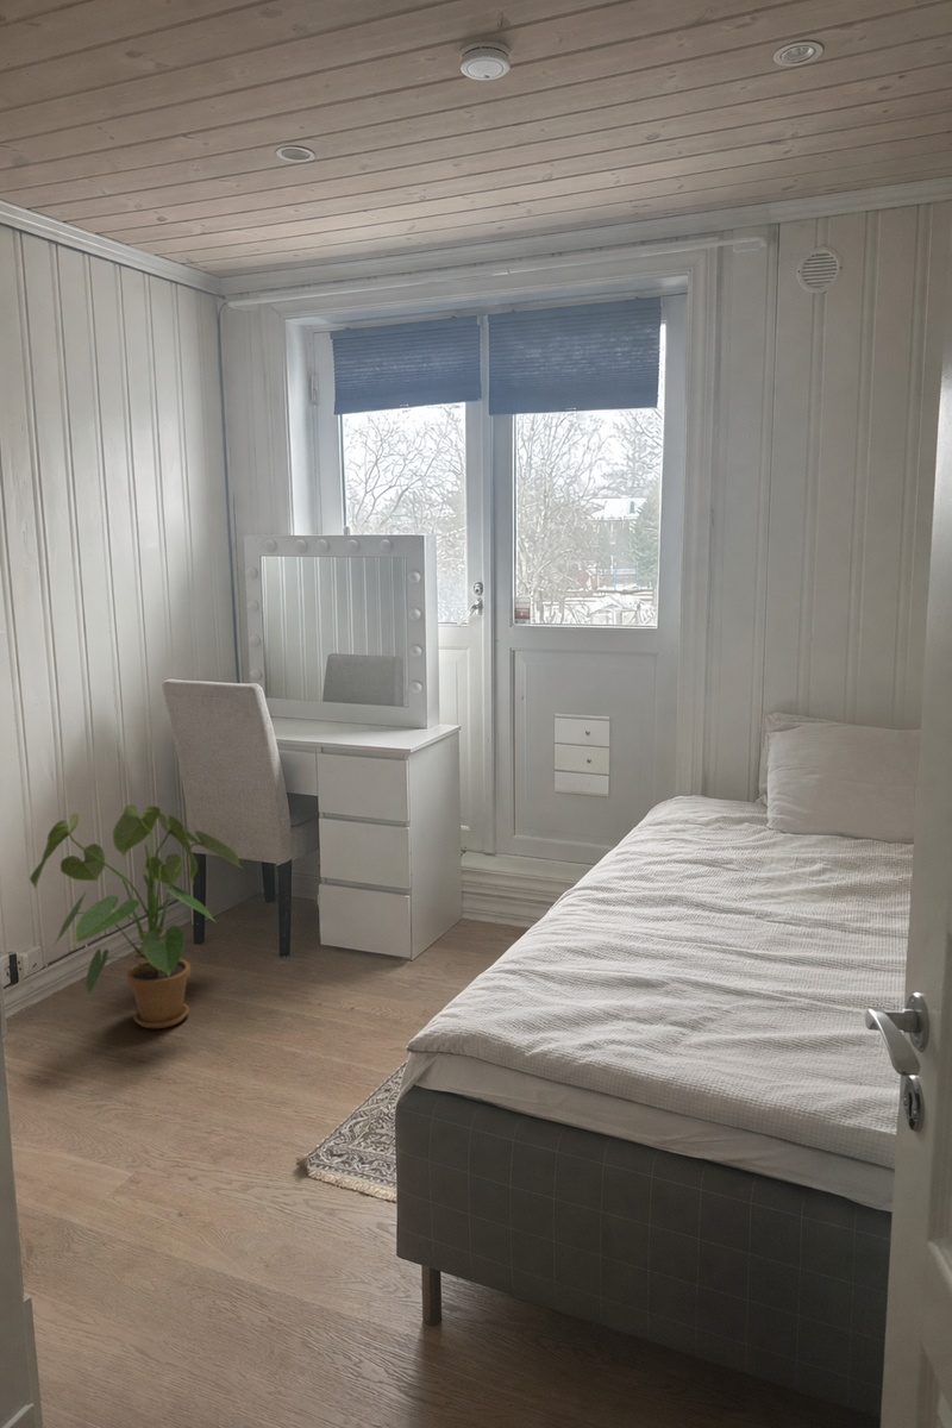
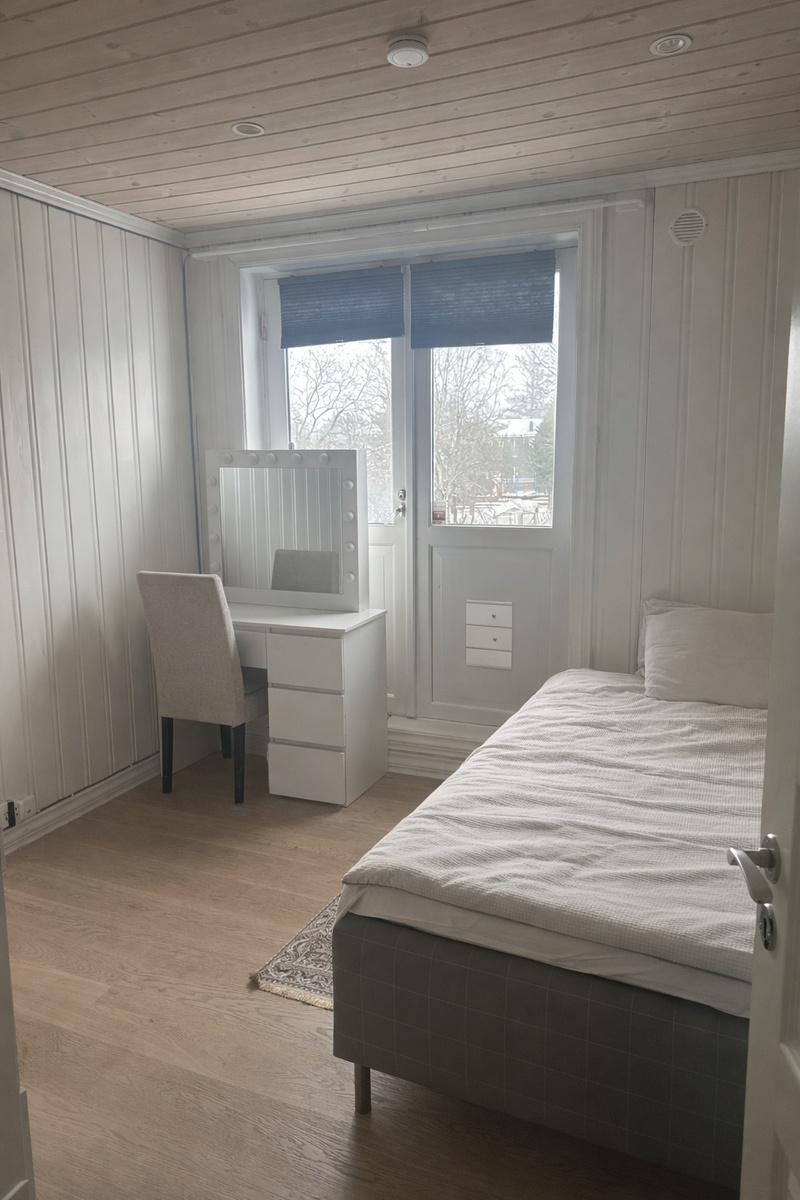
- house plant (144, 909)
